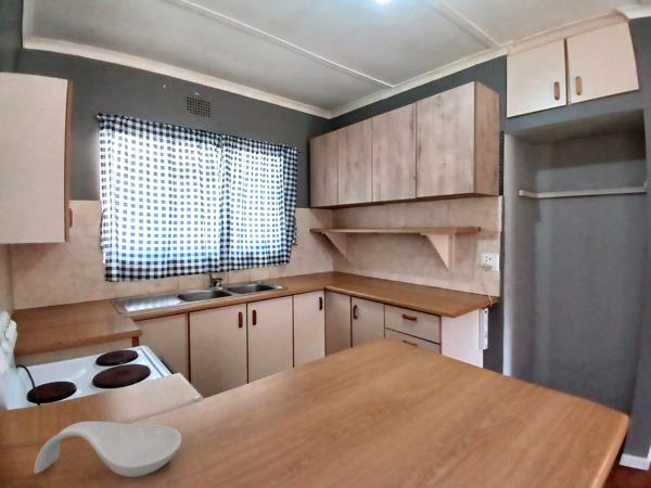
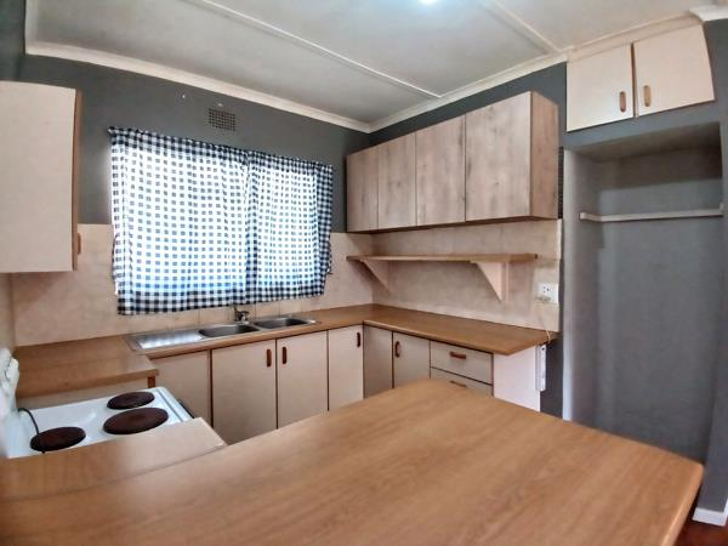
- spoon rest (111, 446)
